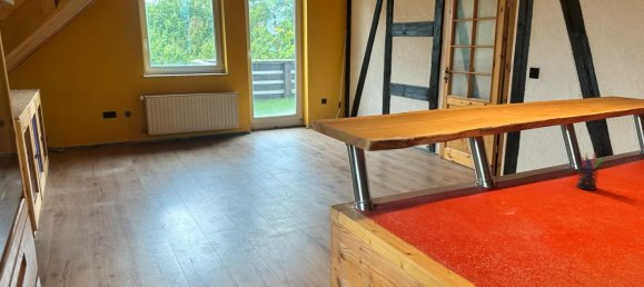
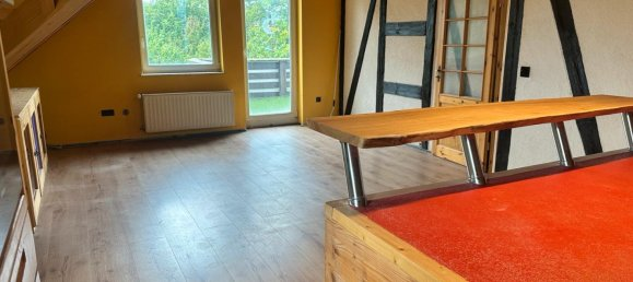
- pen holder (591, 169)
